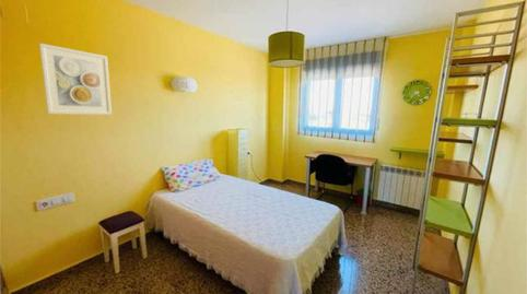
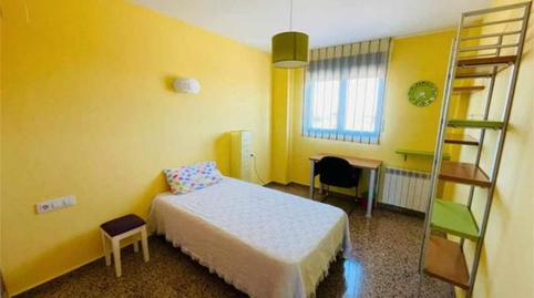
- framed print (79, 83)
